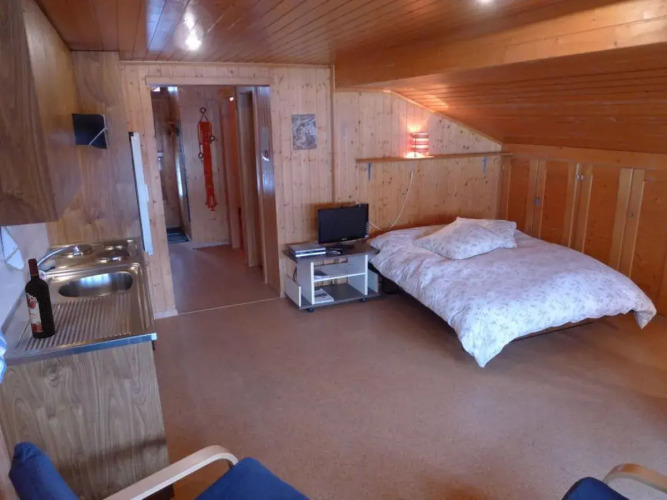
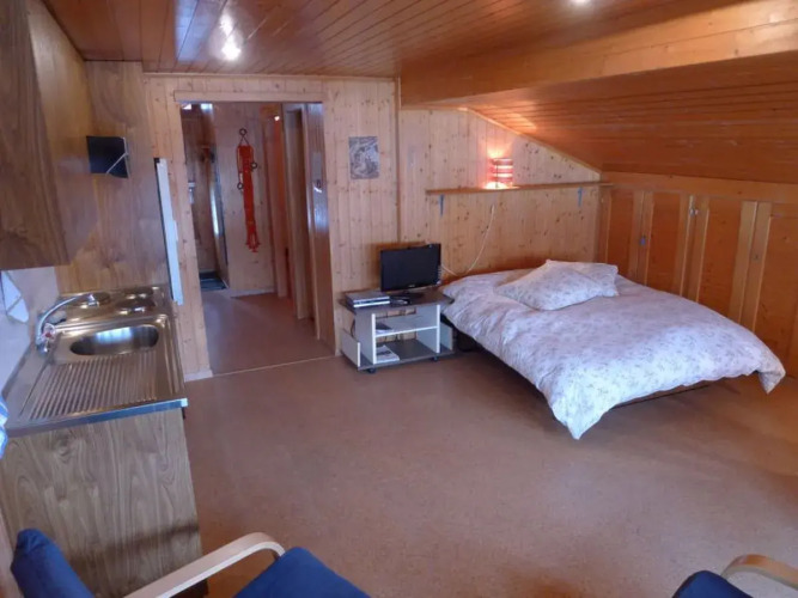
- wine bottle (38, 297)
